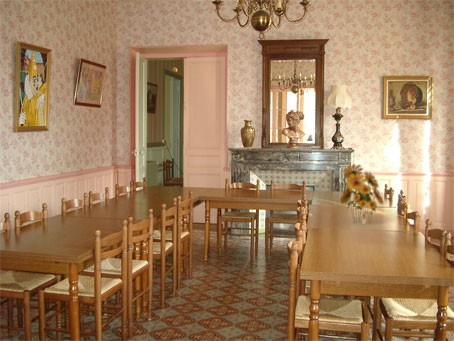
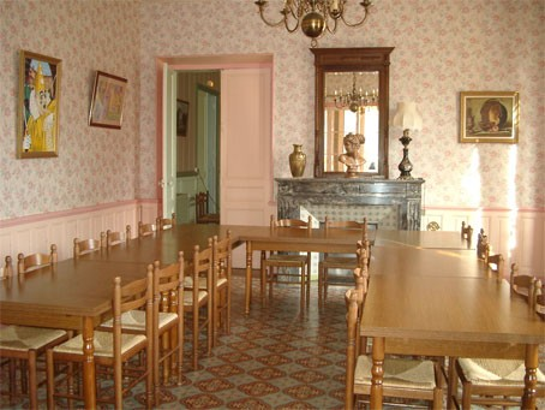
- flower bouquet (362, 192)
